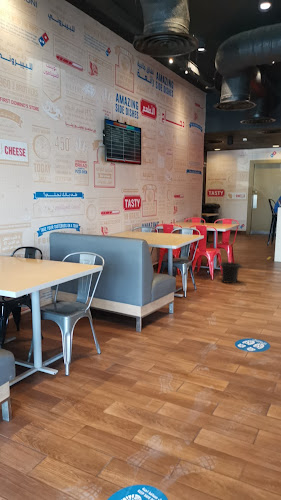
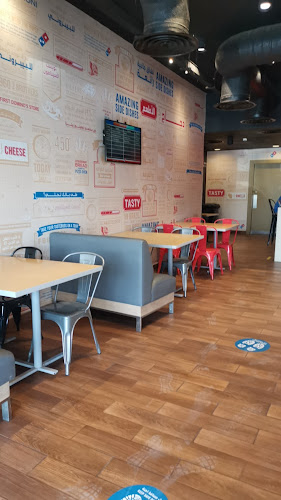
- trash can (229, 272)
